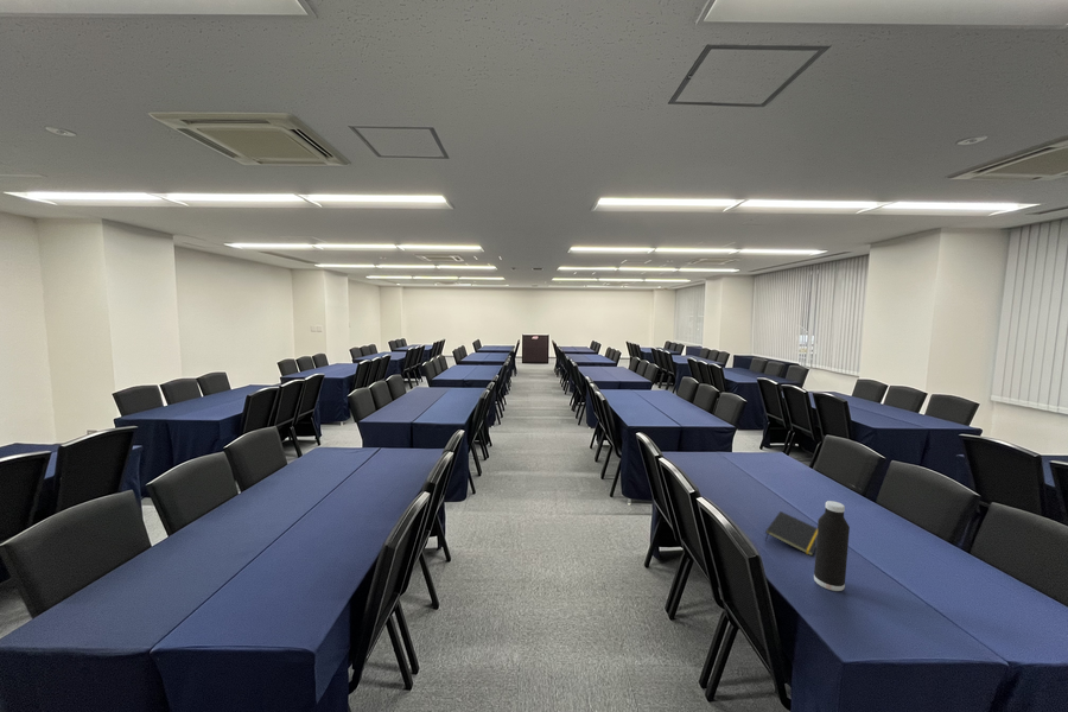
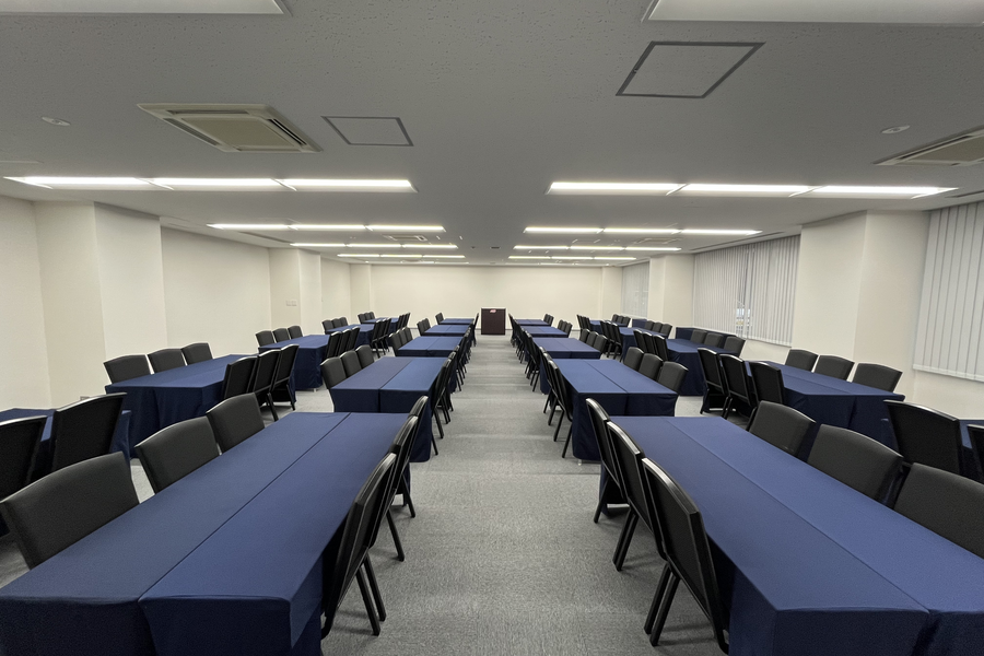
- notepad (794, 532)
- water bottle (832, 543)
